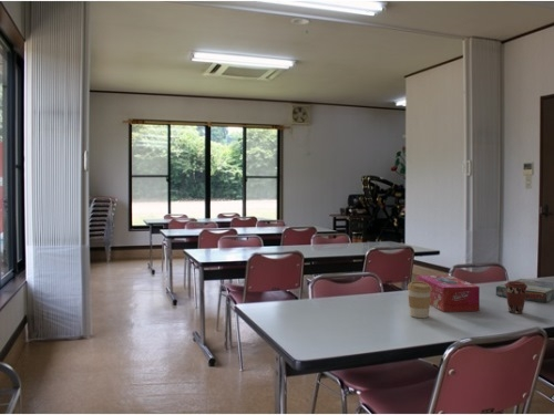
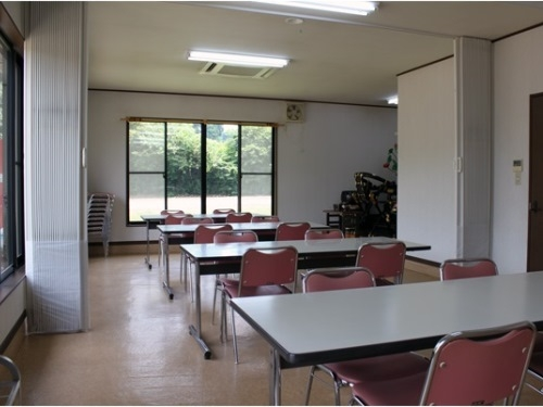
- board game (532, 289)
- tissue box (445, 291)
- coffee cup (515, 297)
- coffee cup (419, 299)
